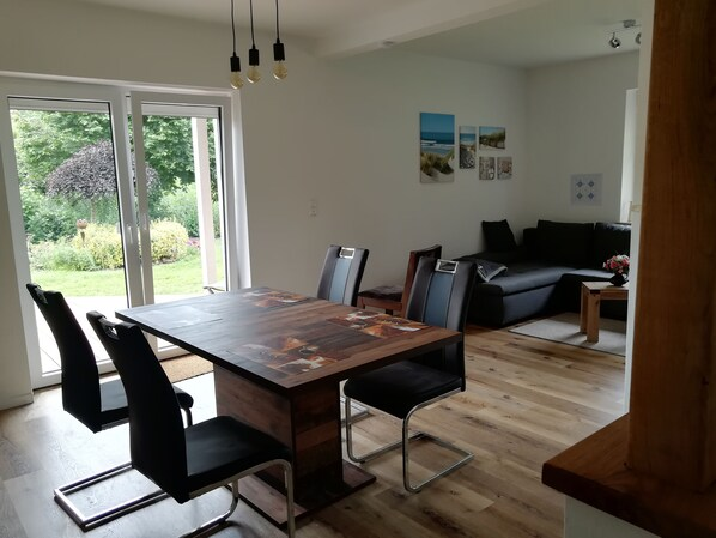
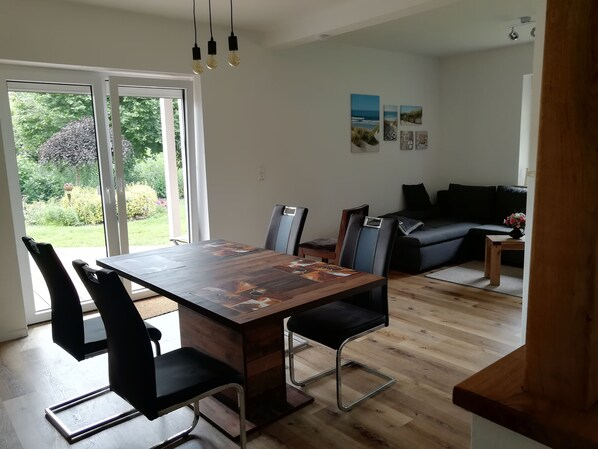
- wall art (585, 189)
